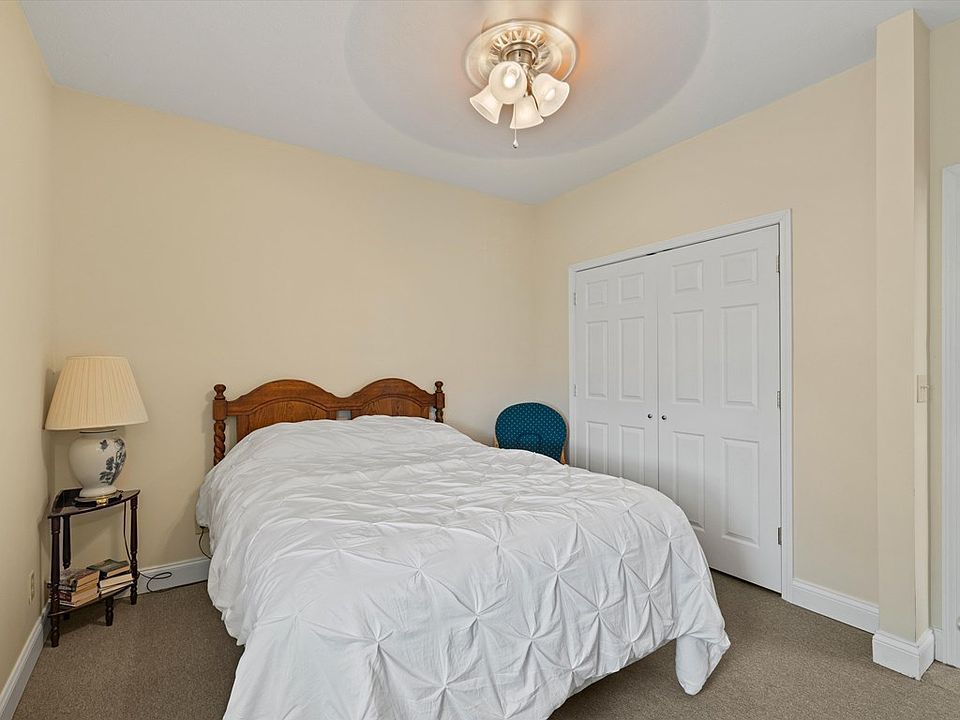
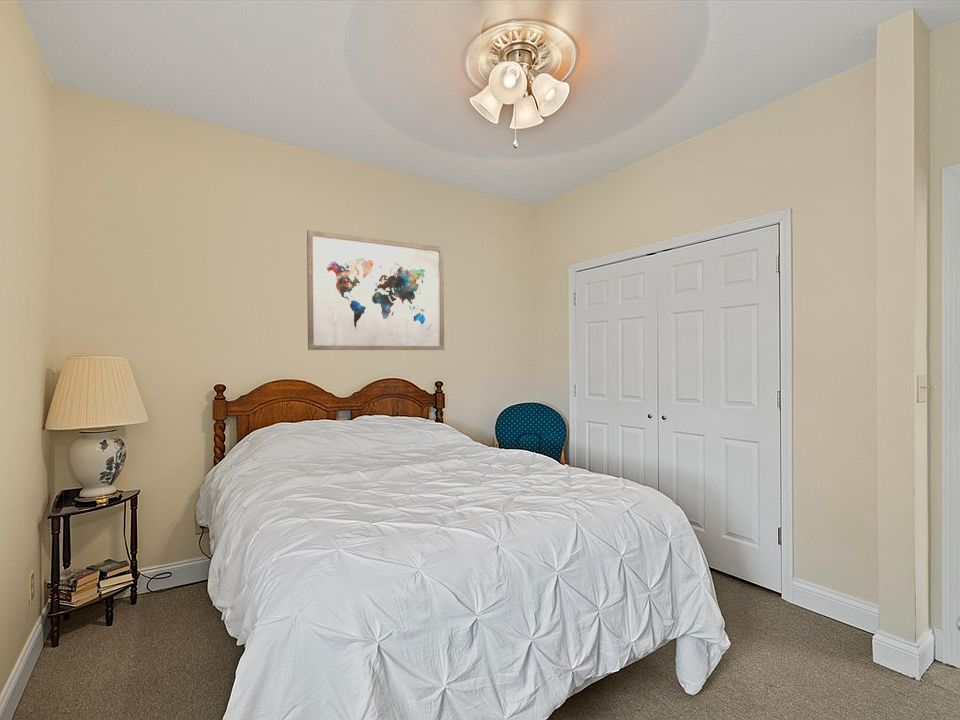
+ wall art (380, 294)
